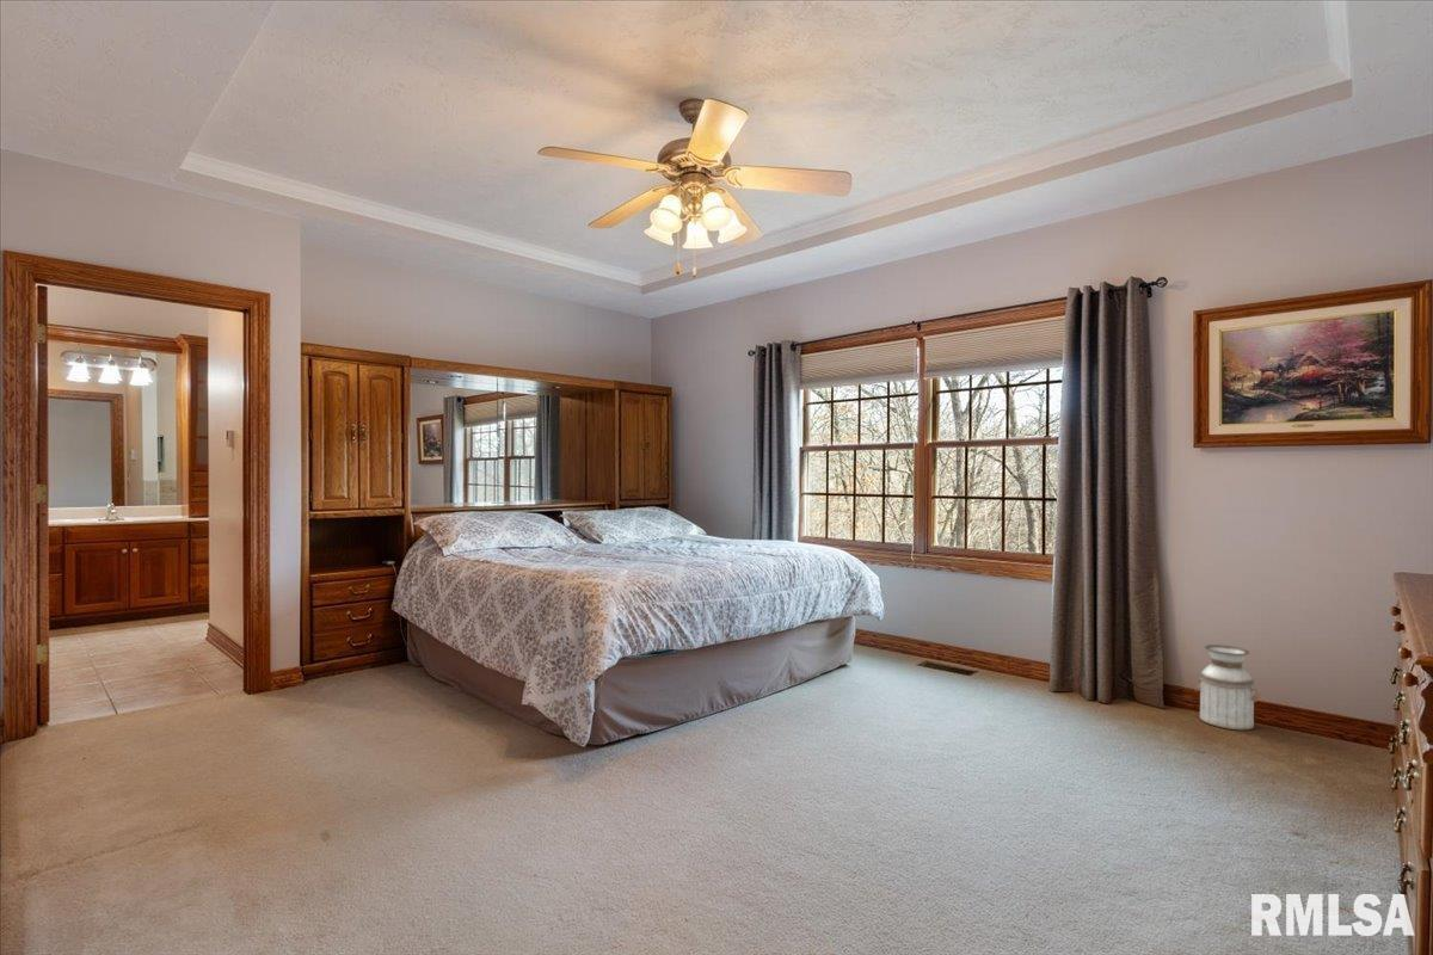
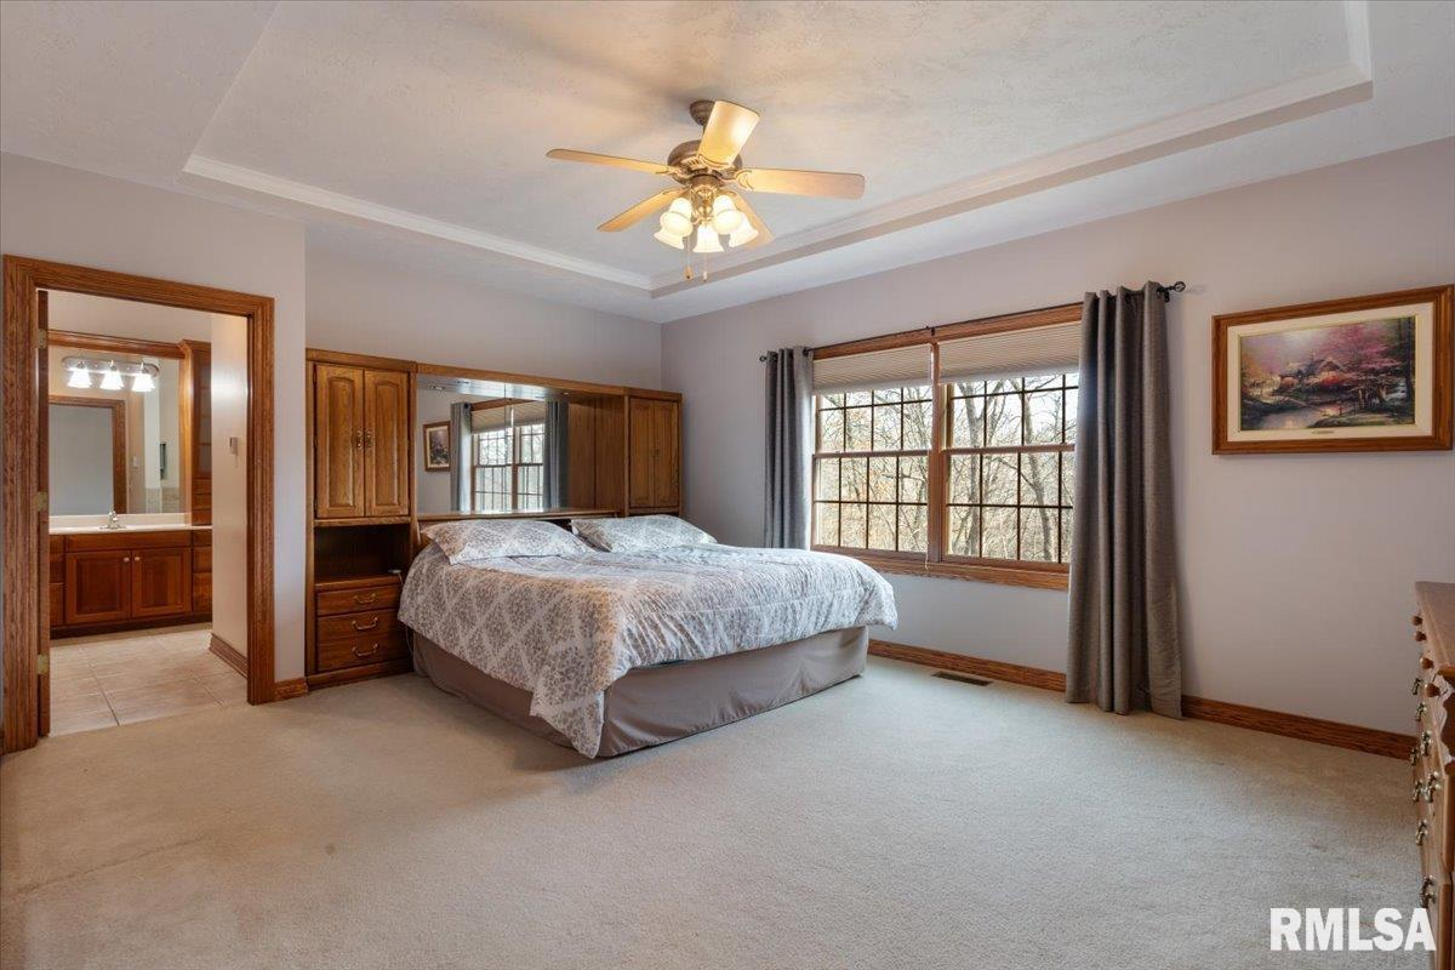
- planter (1226, 685)
